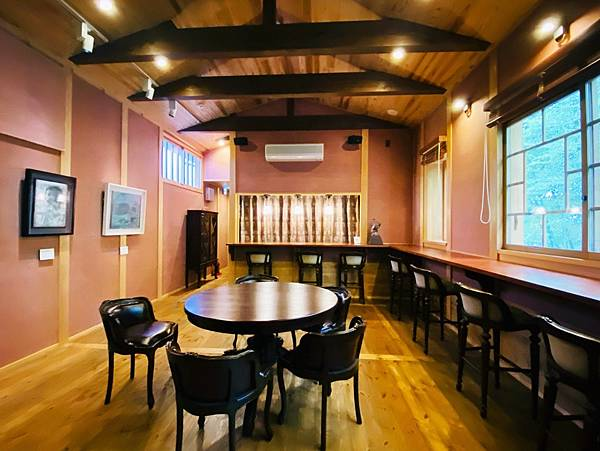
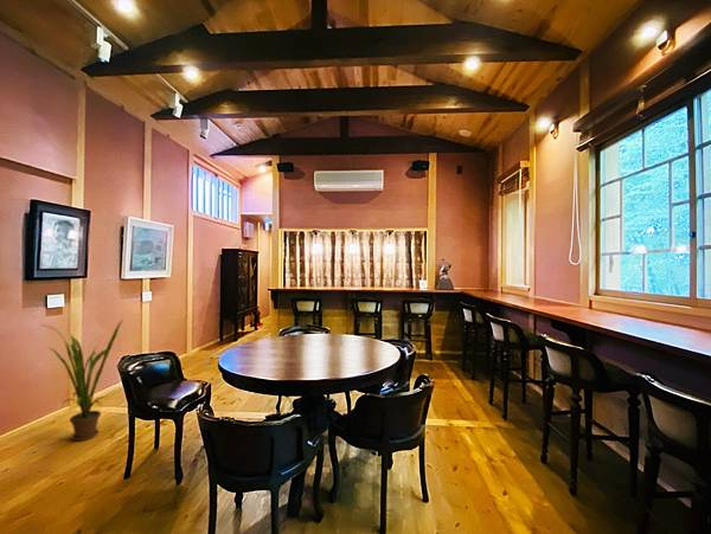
+ house plant (78, 380)
